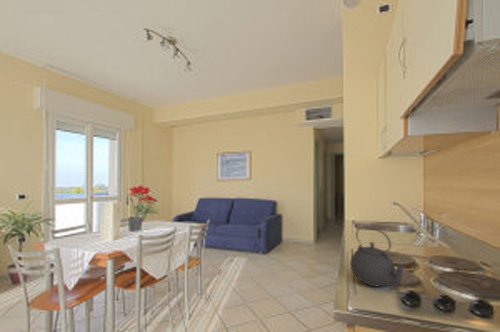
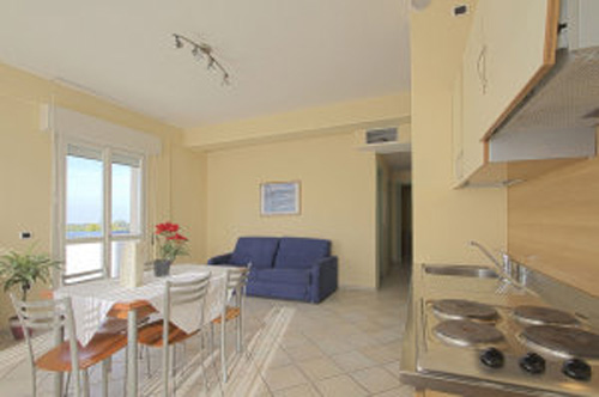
- kettle (377, 256)
